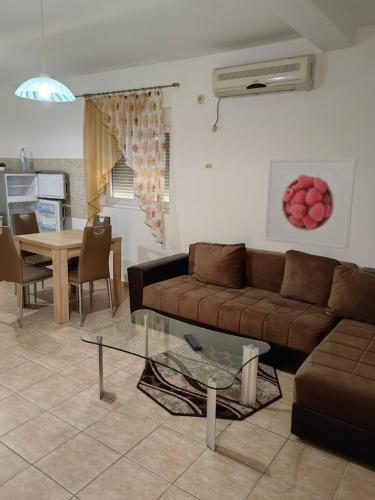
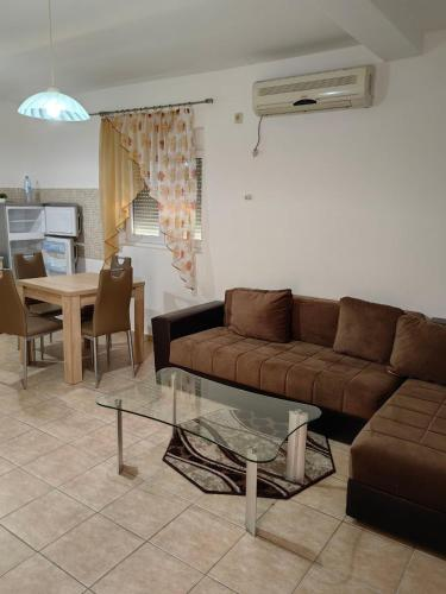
- remote control (192, 341)
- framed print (306, 202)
